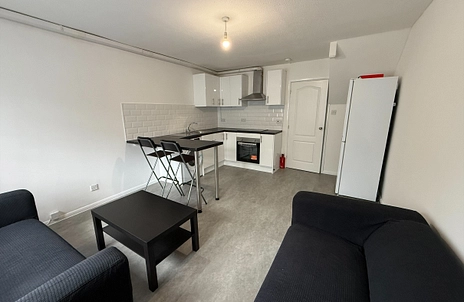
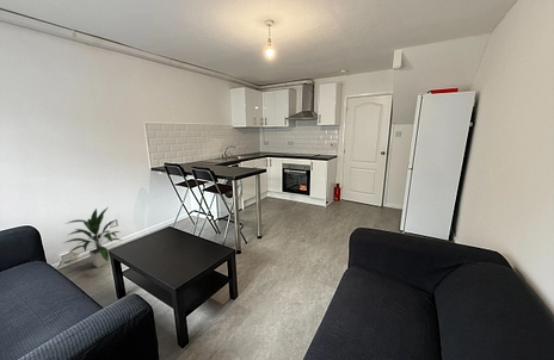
+ indoor plant (96, 238)
